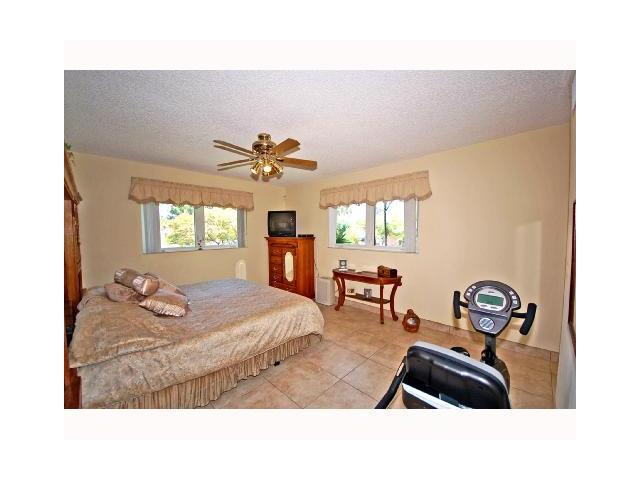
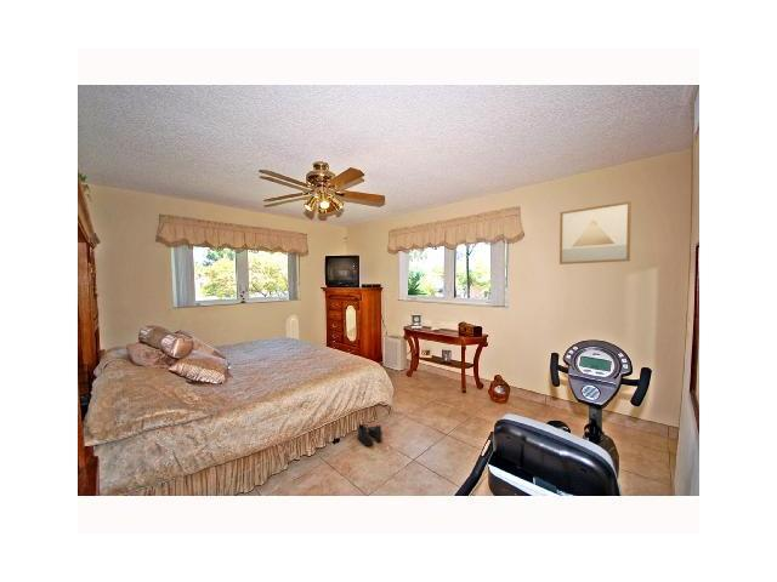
+ wall art (592, 234)
+ boots (372, 430)
